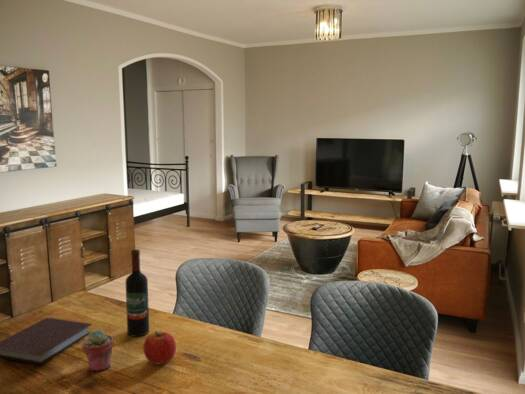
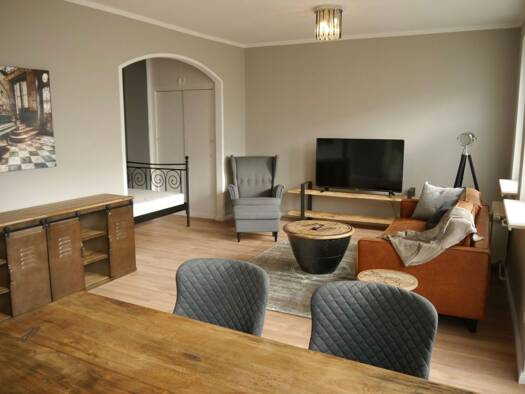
- notebook (43, 338)
- apple (160, 345)
- wine bottle (136, 291)
- potted succulent (98, 348)
